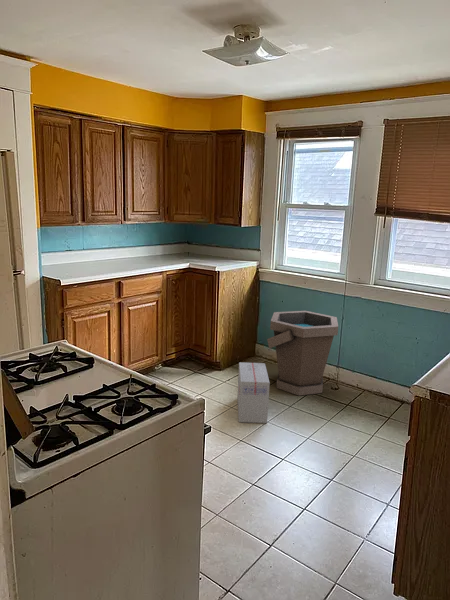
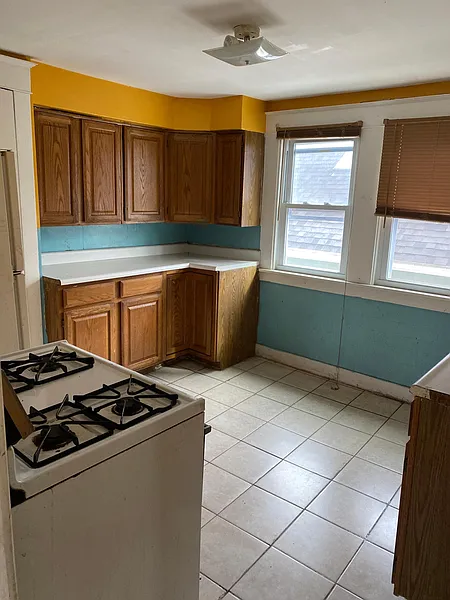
- cardboard box (252, 391)
- bucket (301, 352)
